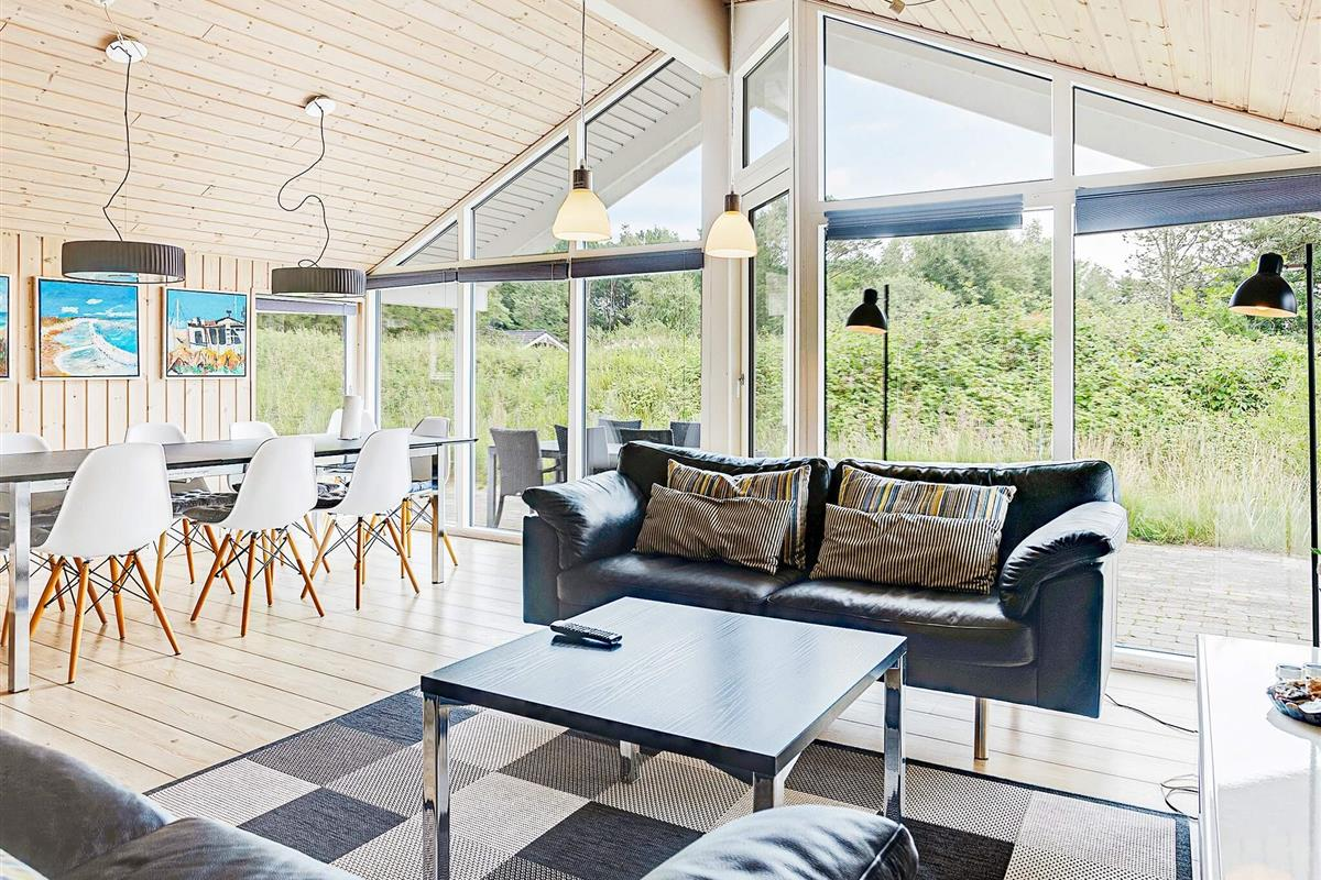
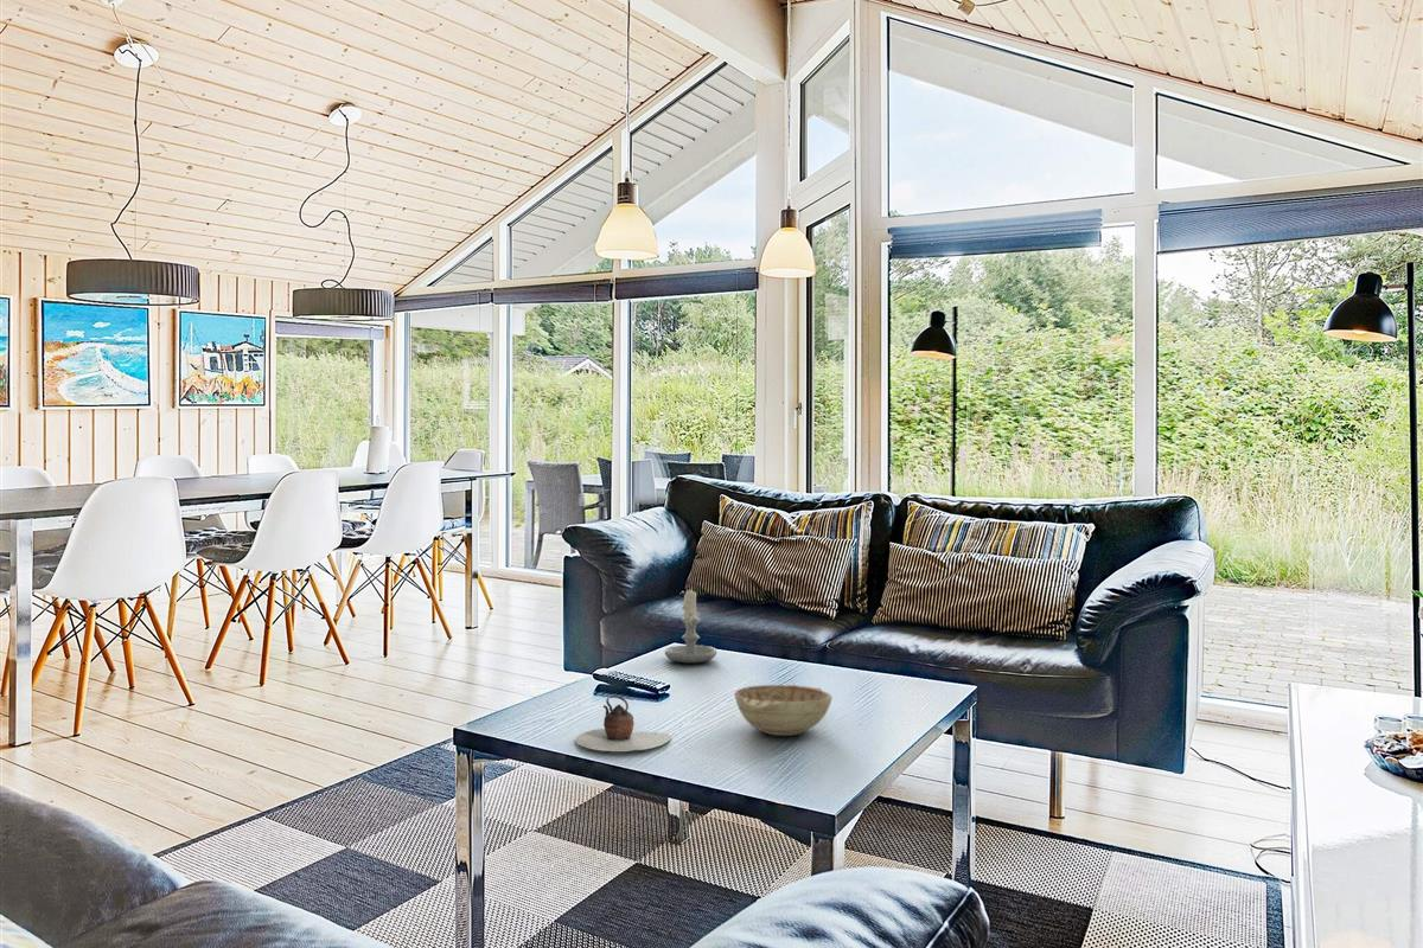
+ candle (690, 623)
+ decorative bowl (783, 710)
+ teapot (623, 717)
